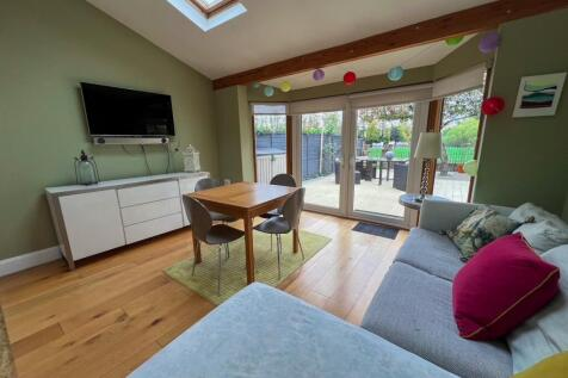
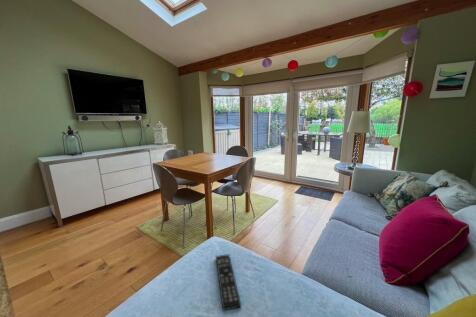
+ remote control (226, 277)
